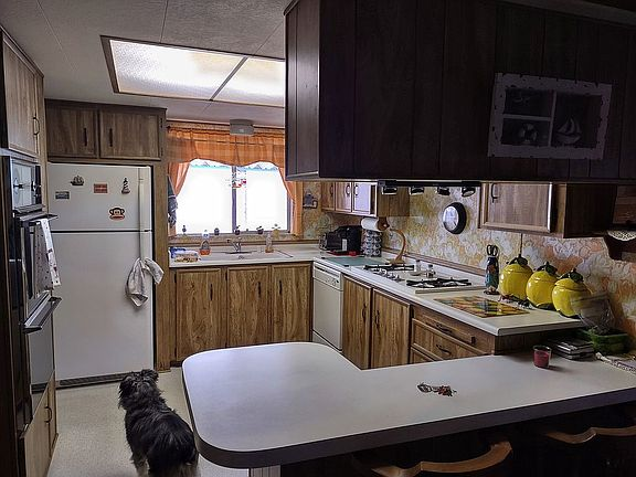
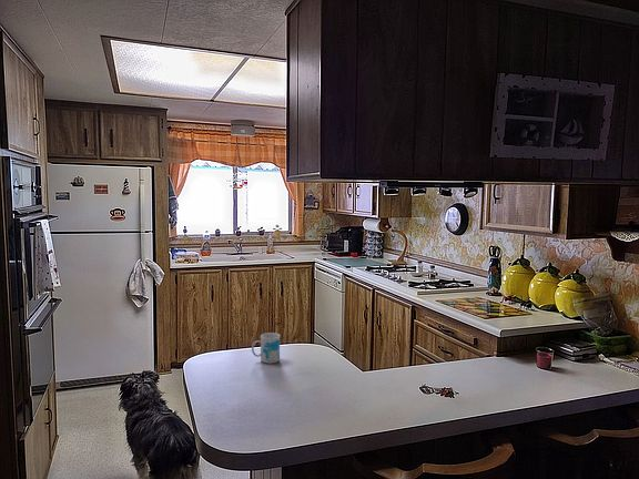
+ mug (265, 348)
